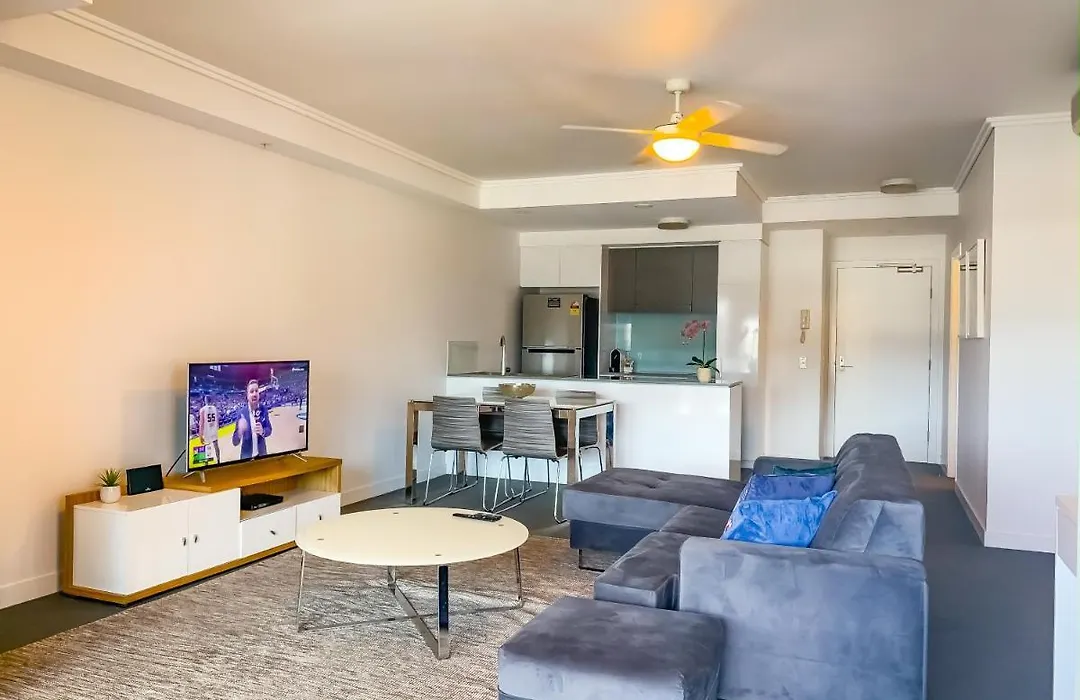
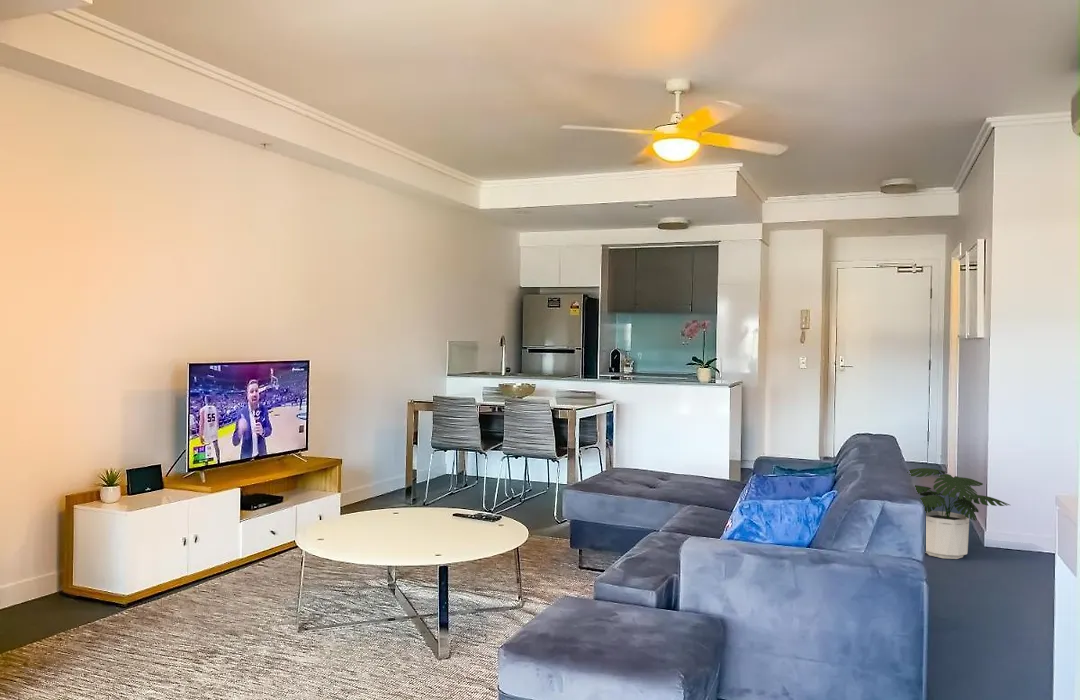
+ potted plant (947, 513)
